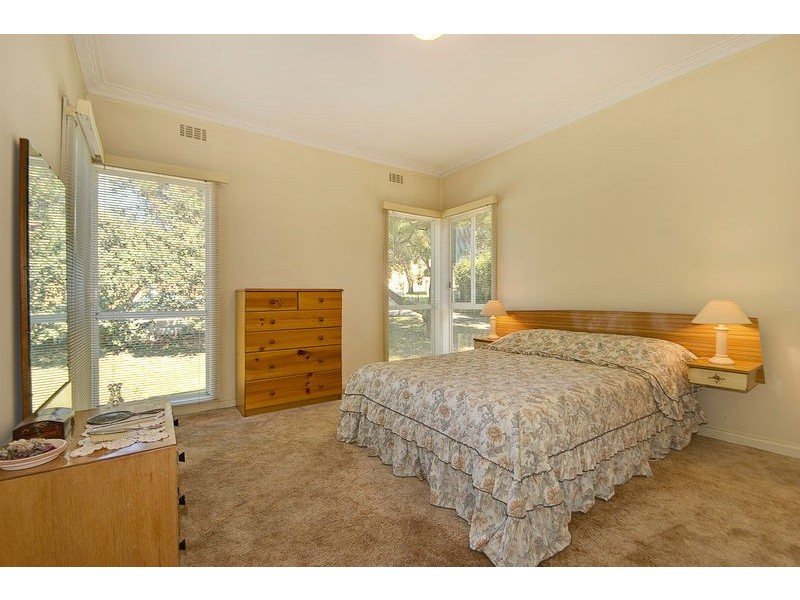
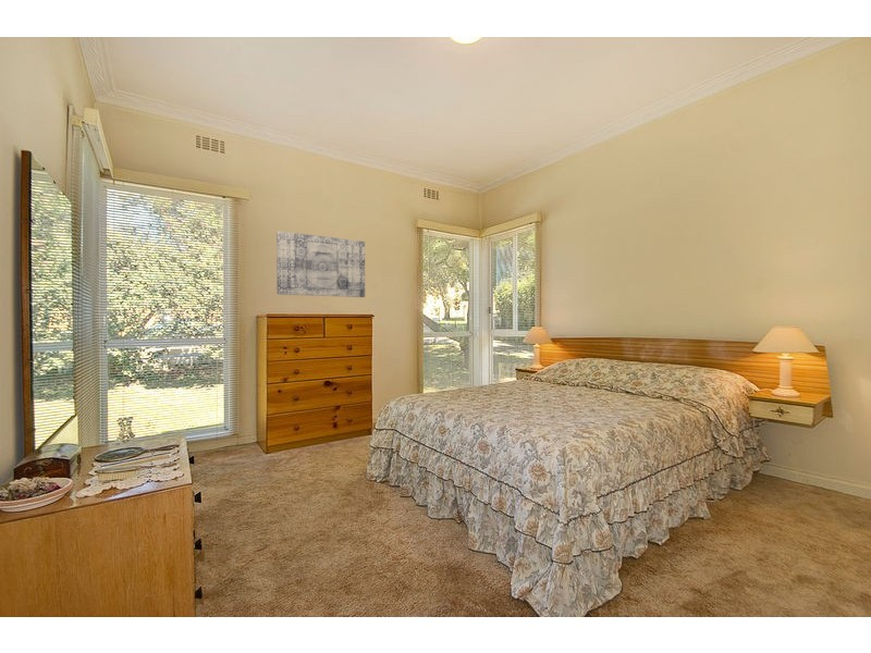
+ wall art (322, 266)
